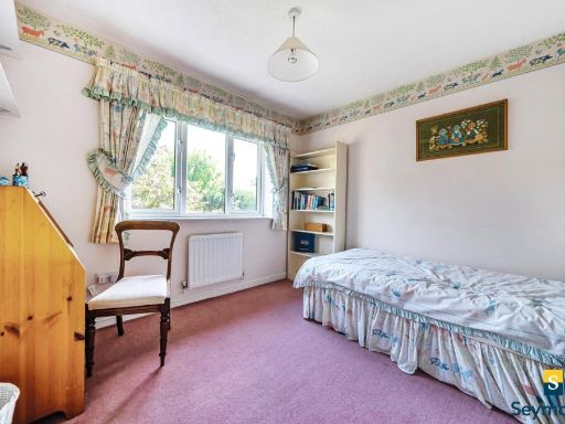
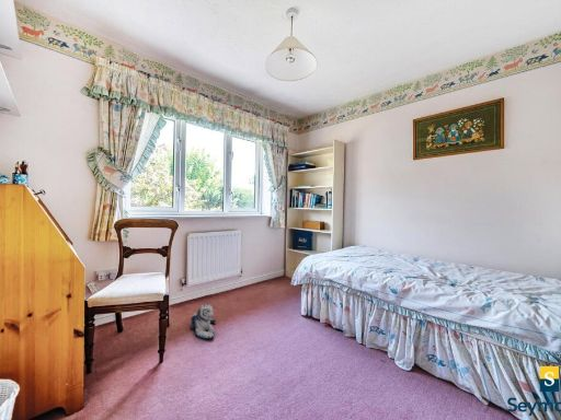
+ plush toy (205, 315)
